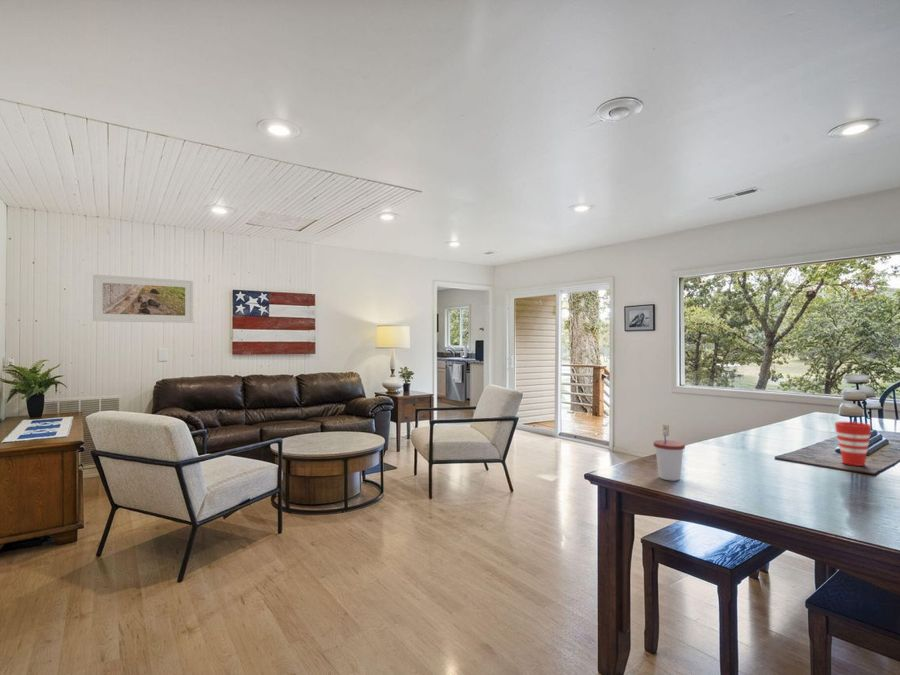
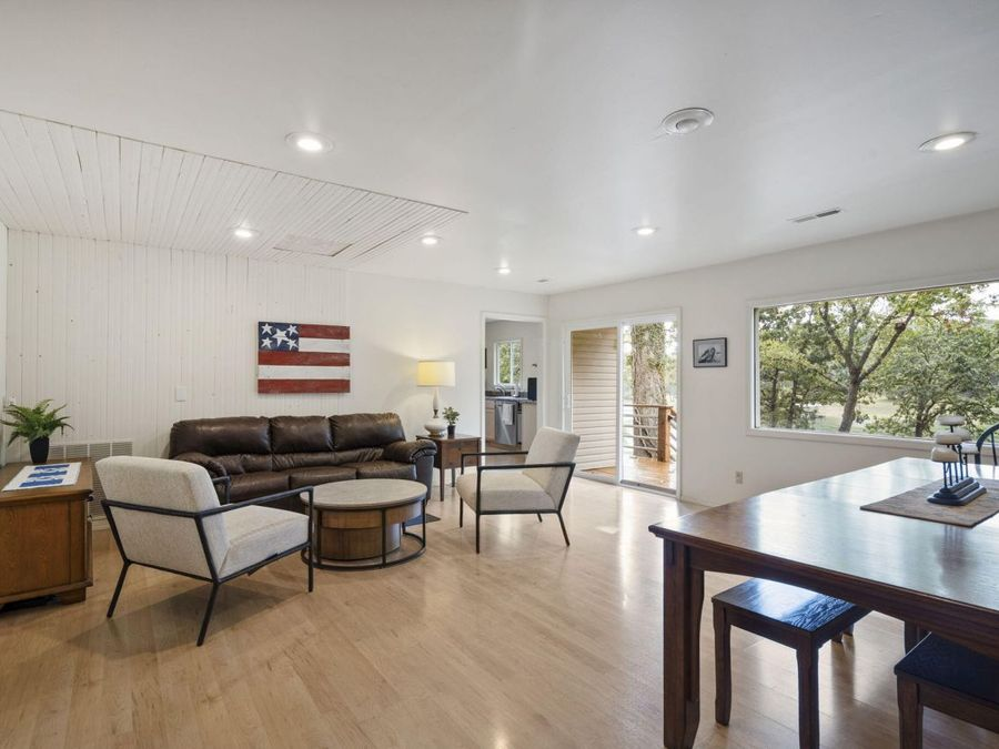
- cup (669, 456)
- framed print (145, 299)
- cup (853, 443)
